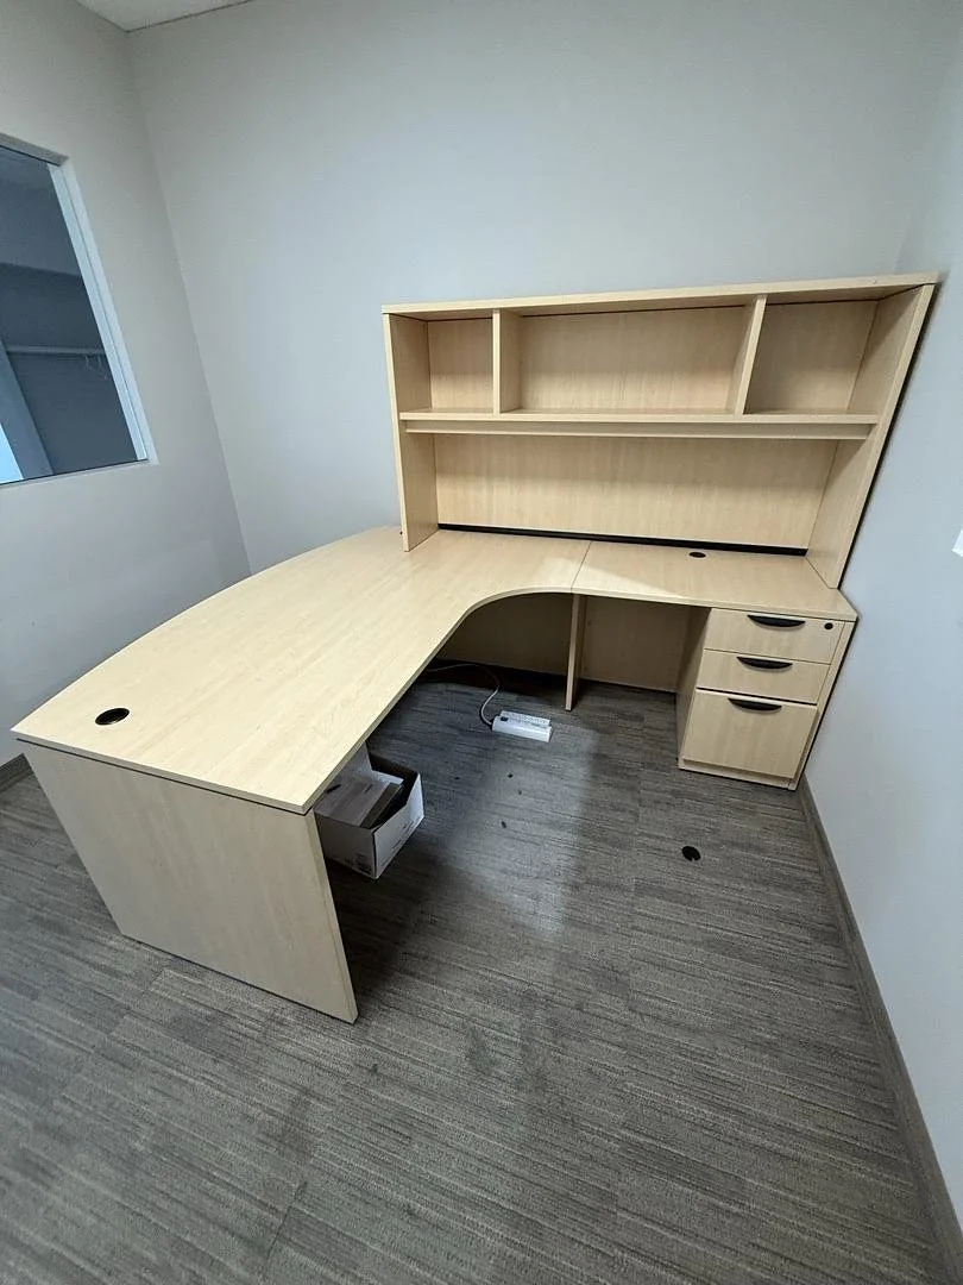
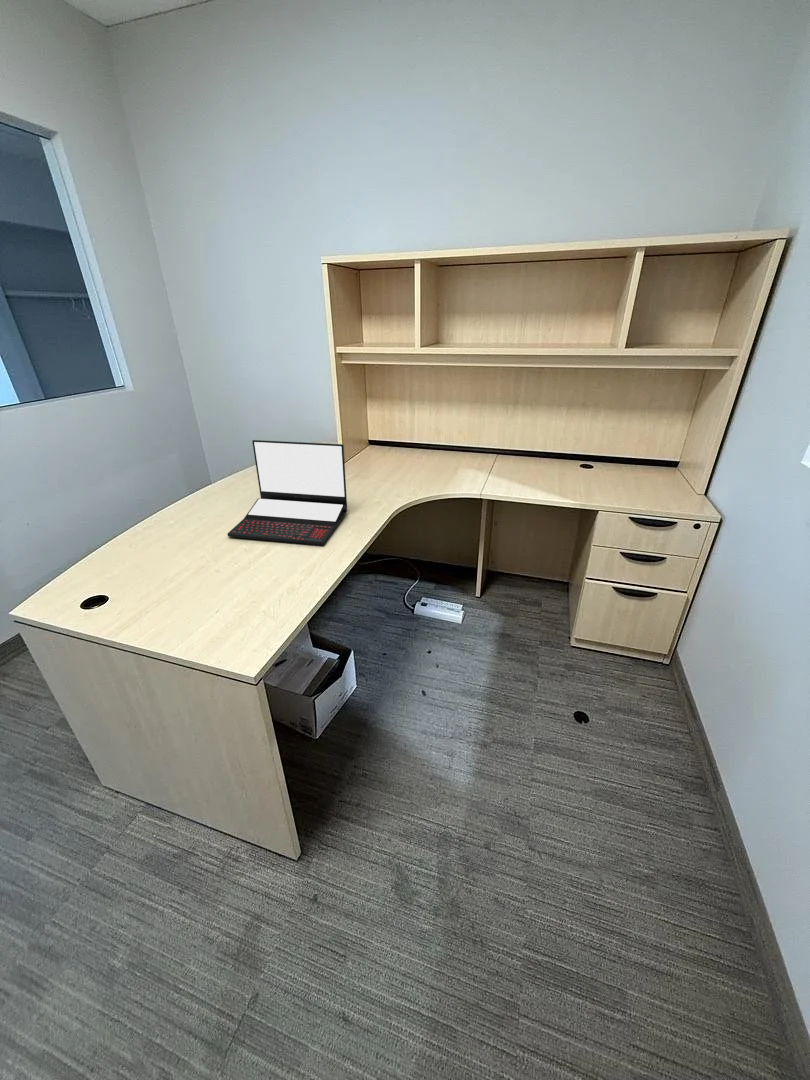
+ laptop (286, 490)
